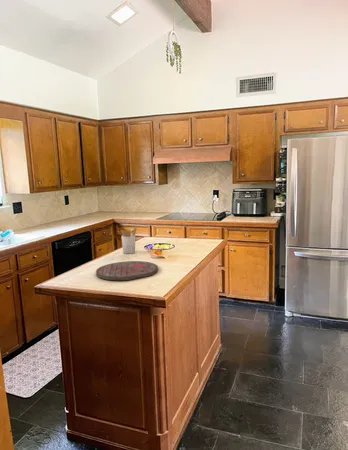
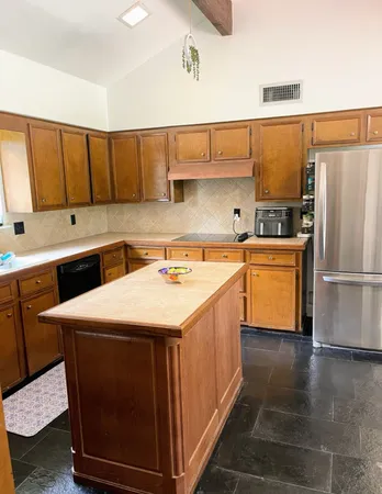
- cutting board (127, 269)
- utensil holder (127, 240)
